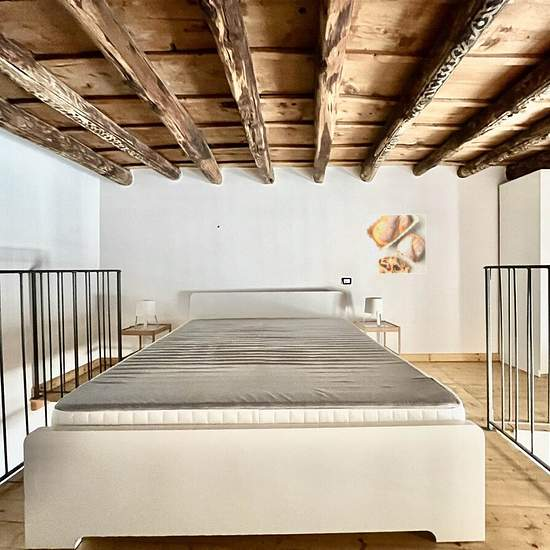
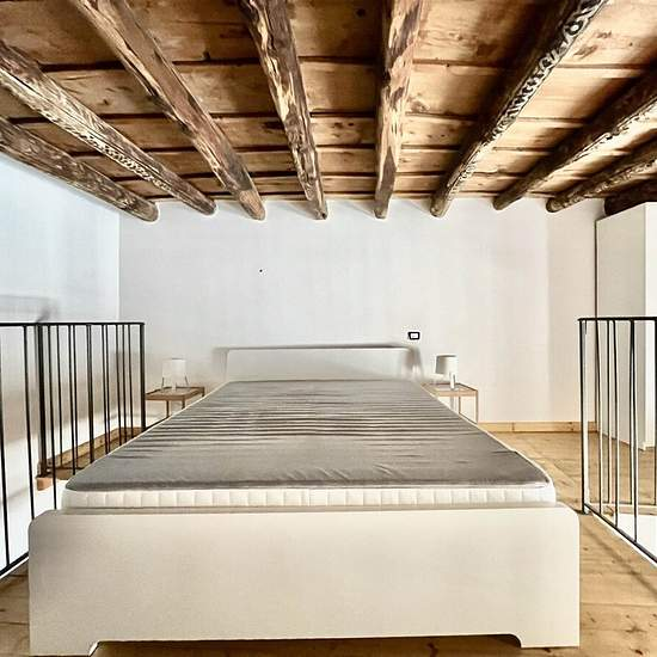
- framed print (395, 244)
